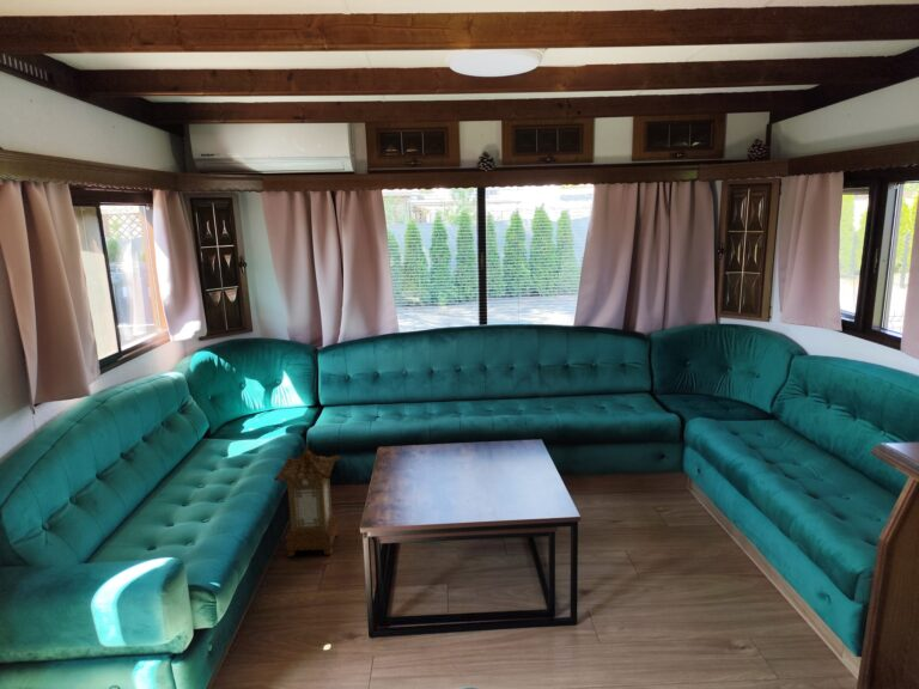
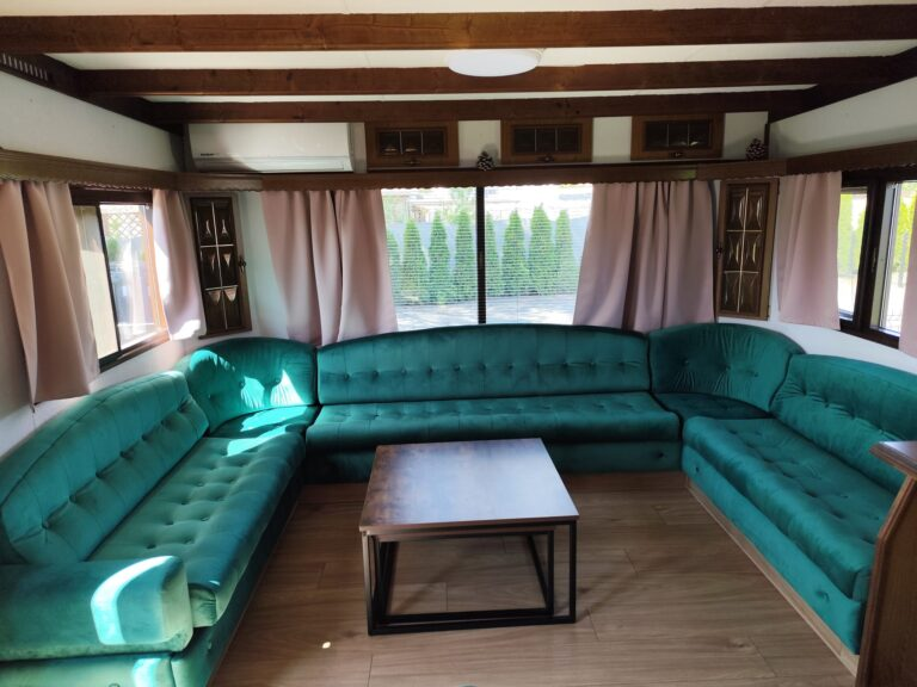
- lantern (310, 495)
